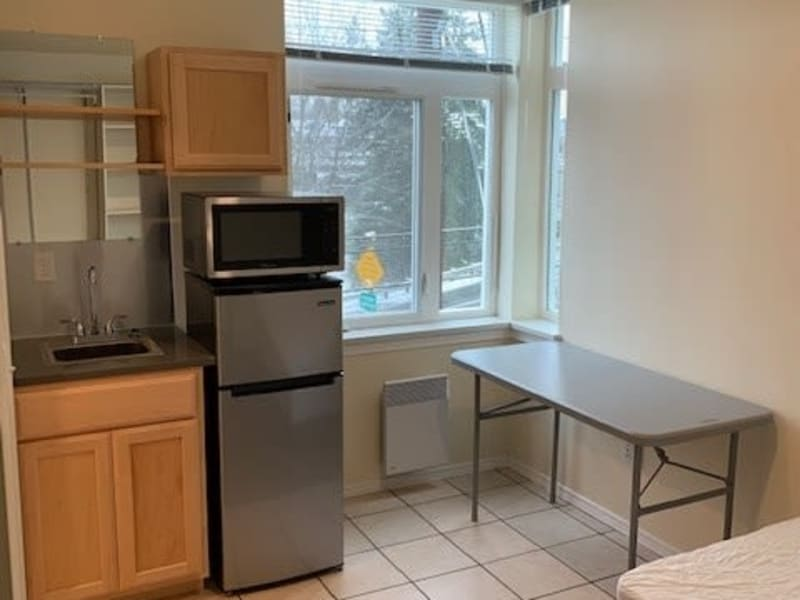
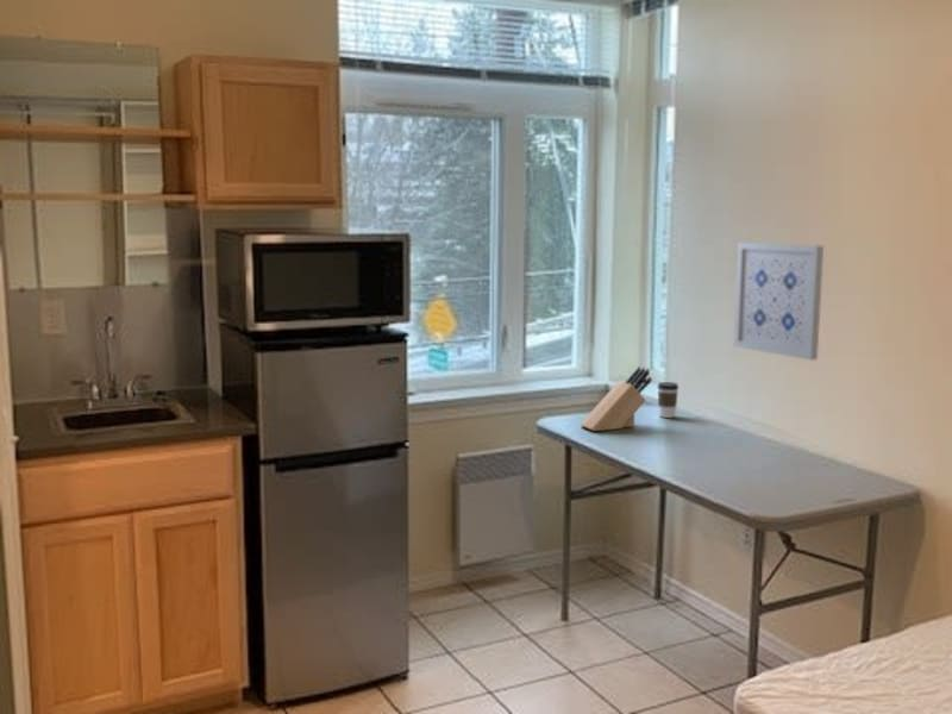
+ wall art (776, 299)
+ knife block (618, 397)
+ coffee cup (666, 400)
